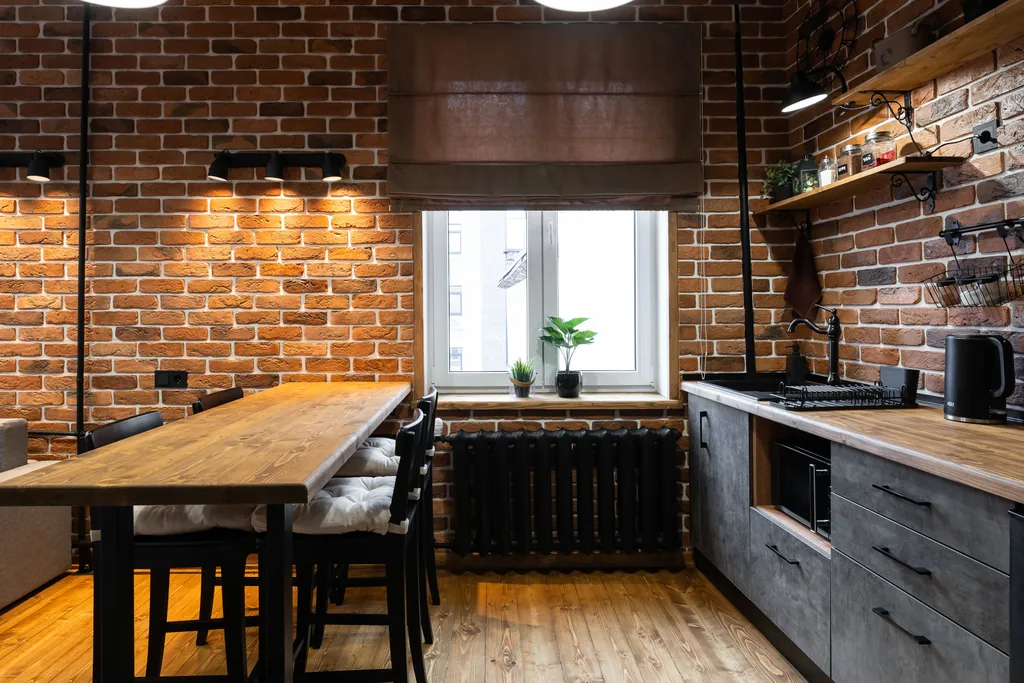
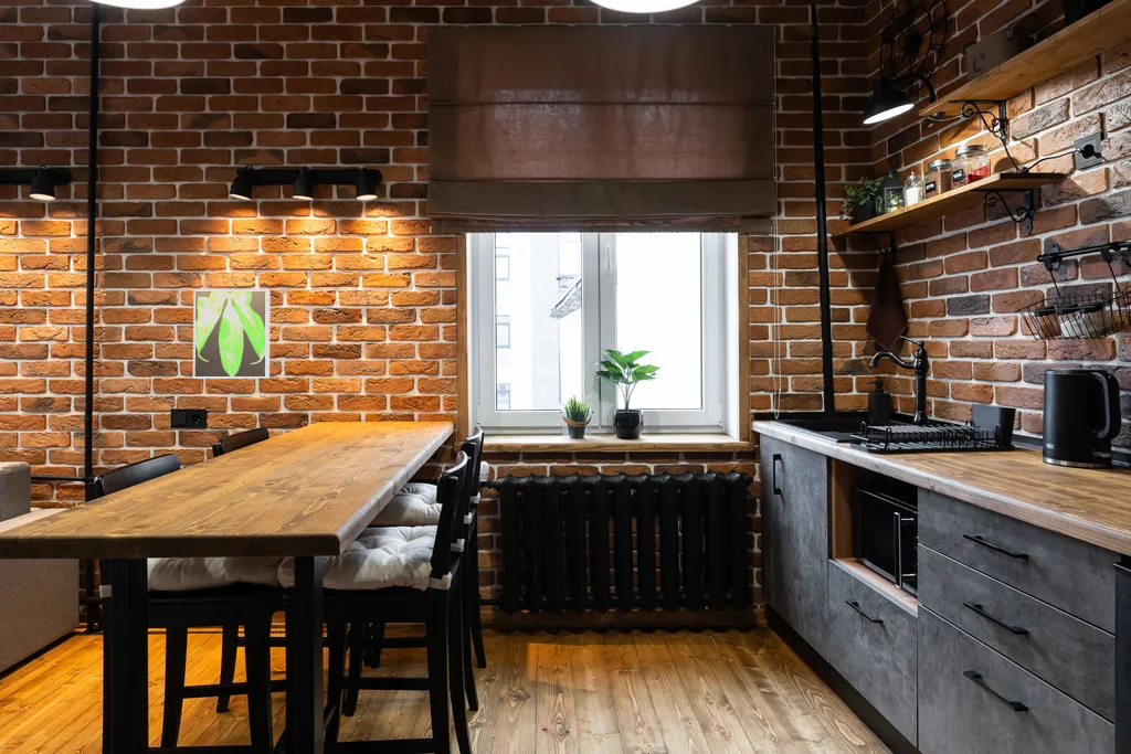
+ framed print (231, 333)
